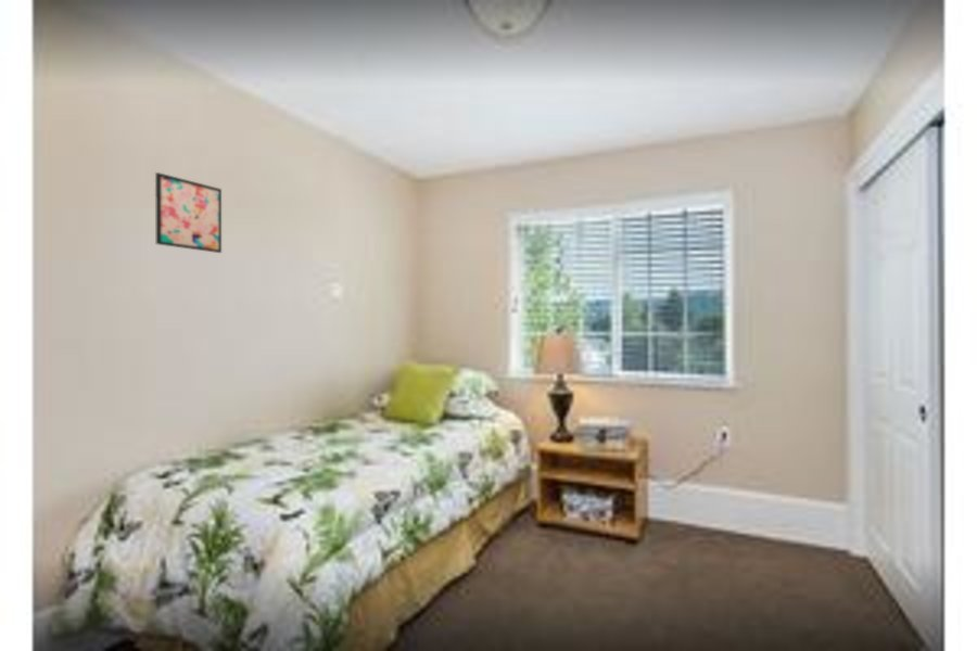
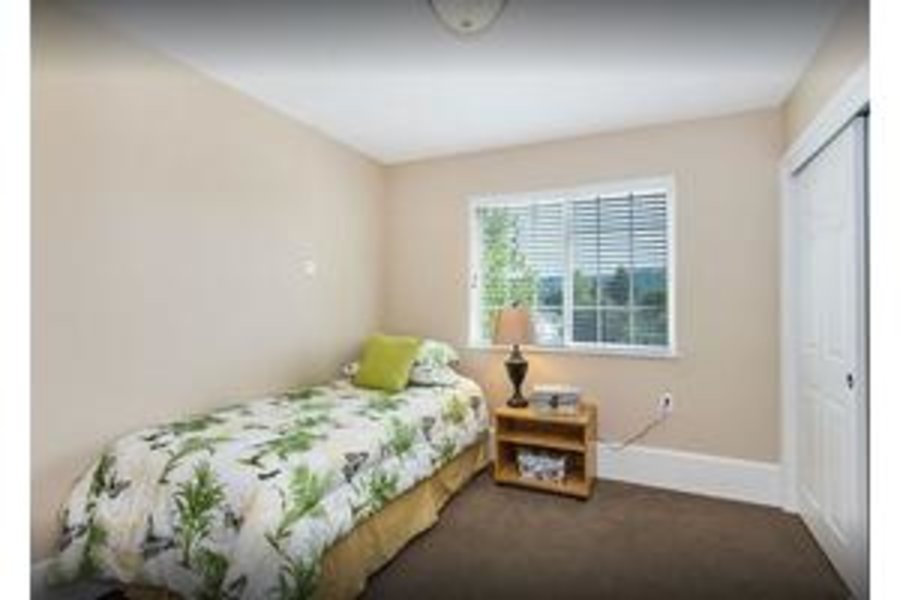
- wall art (190, 215)
